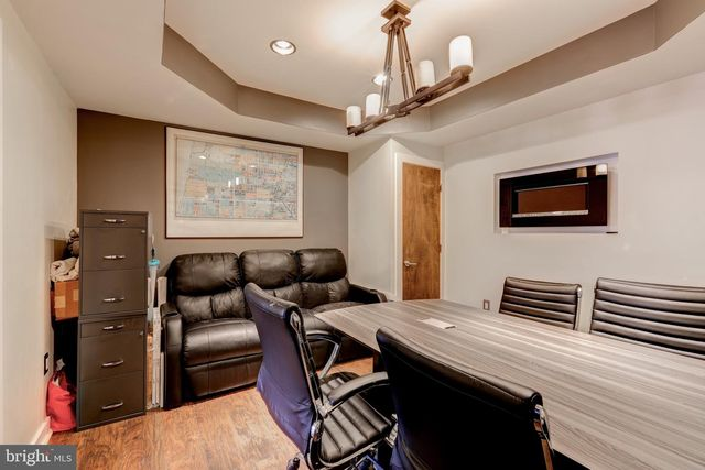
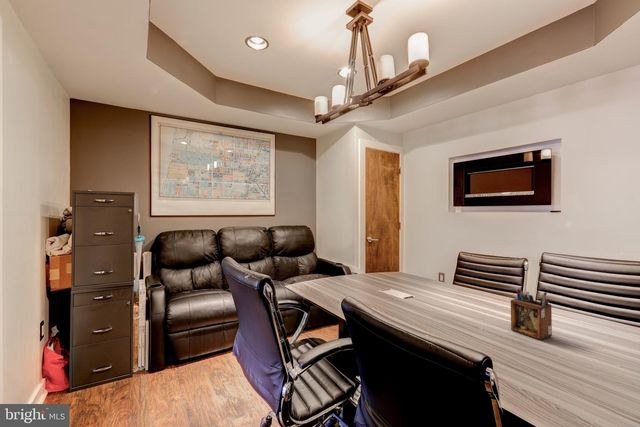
+ desk organizer (530, 311)
